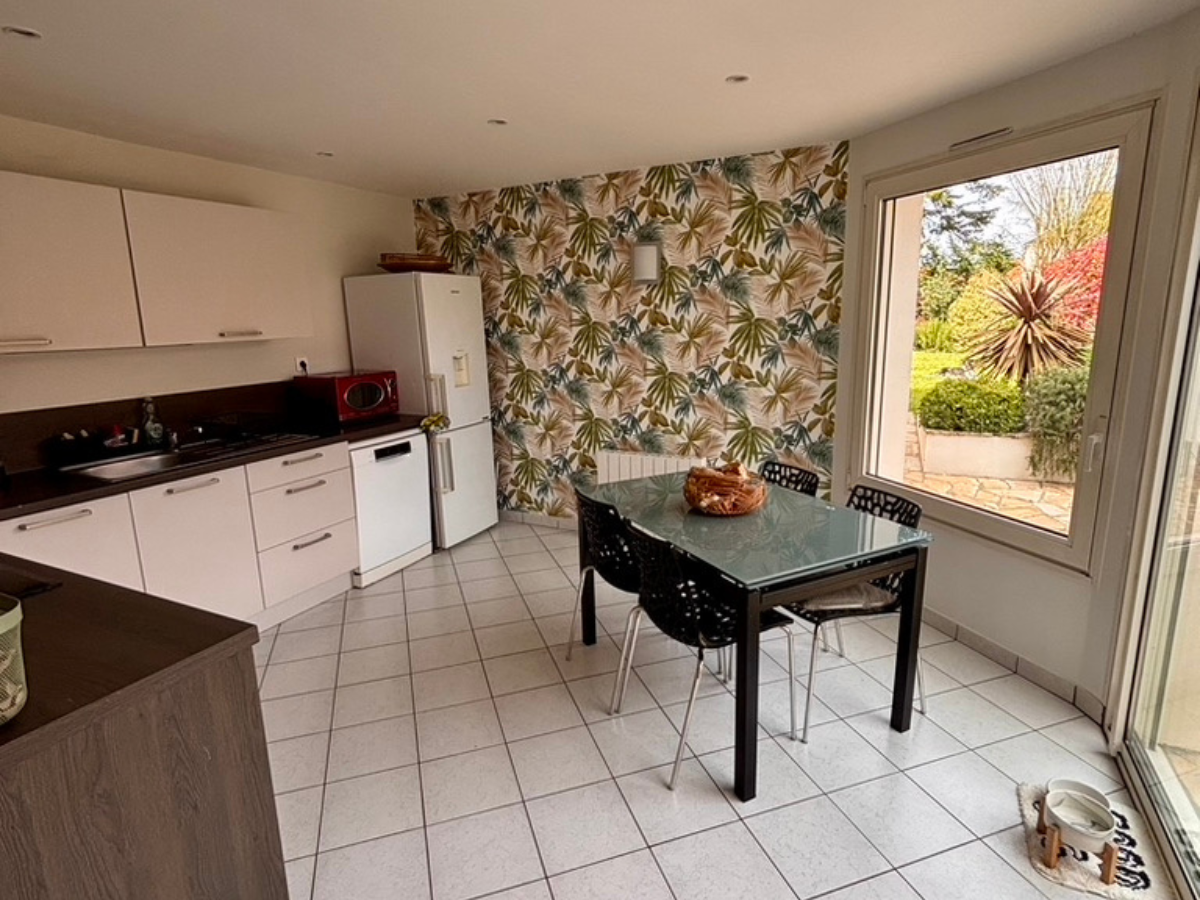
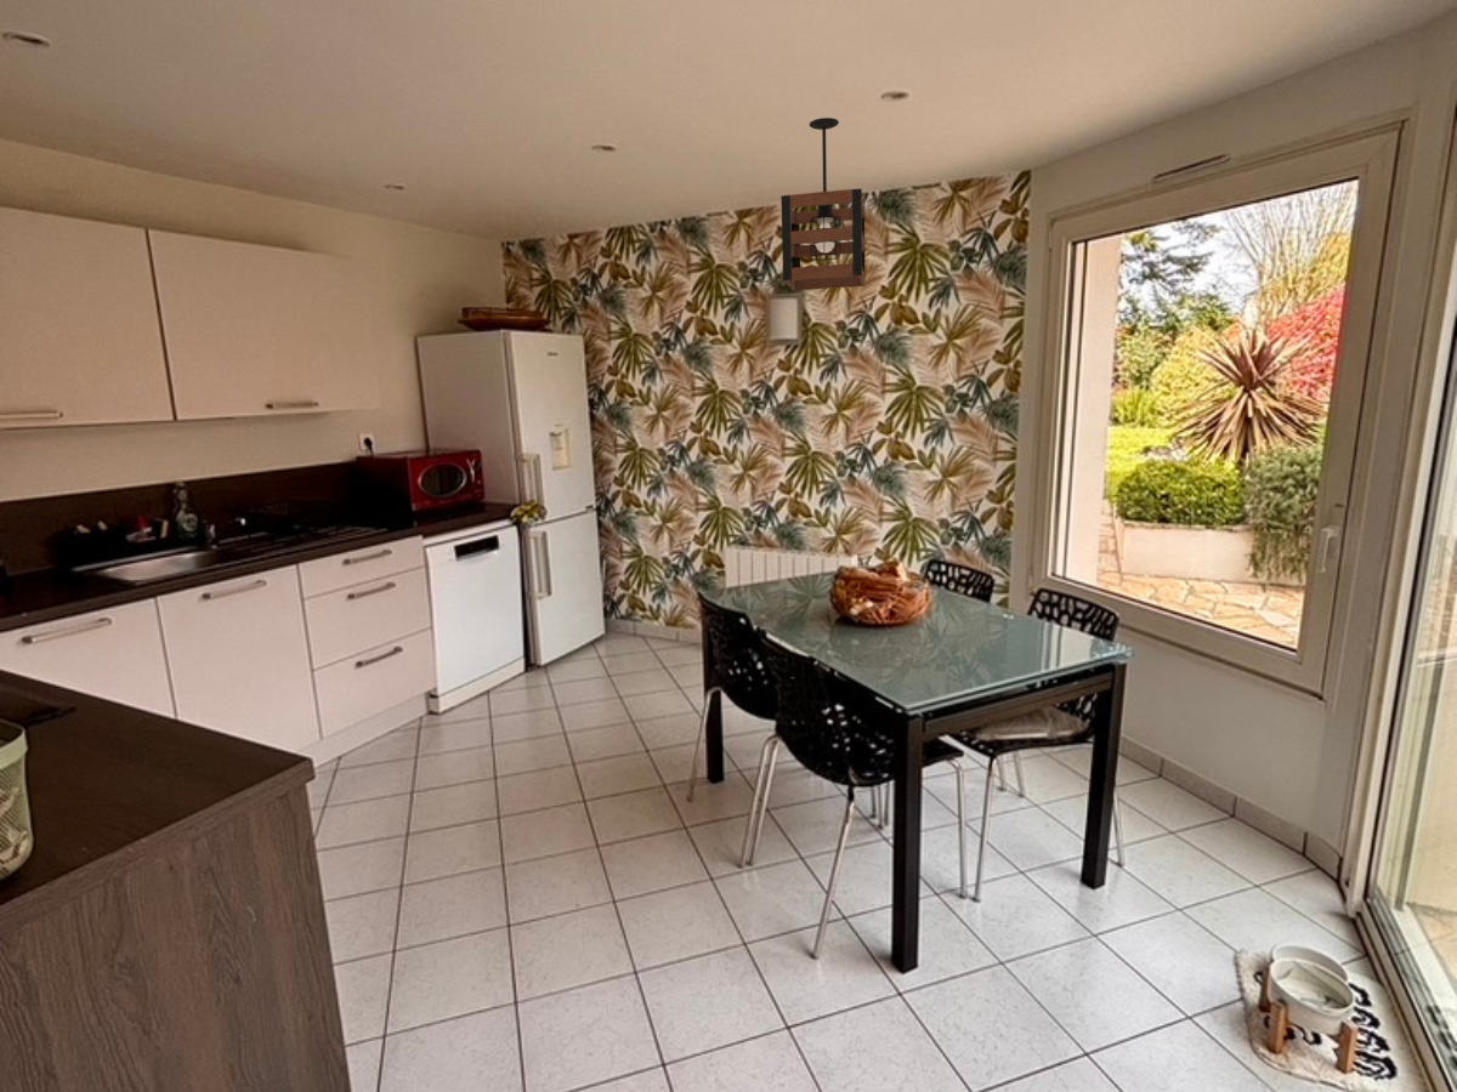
+ pendant light (824, 204)
